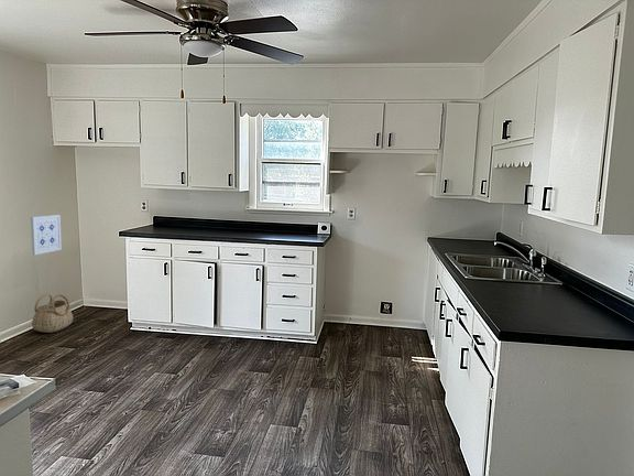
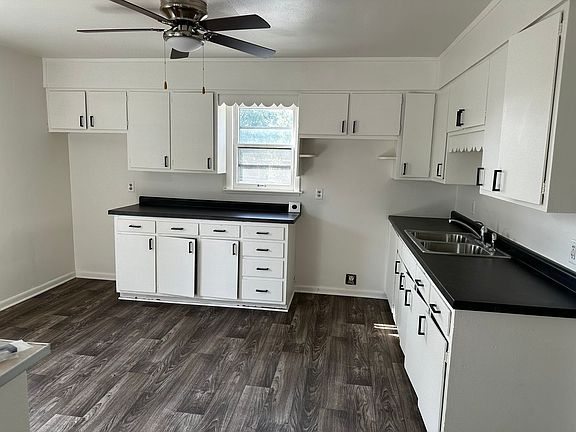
- wall art (46, 234)
- basket (52, 311)
